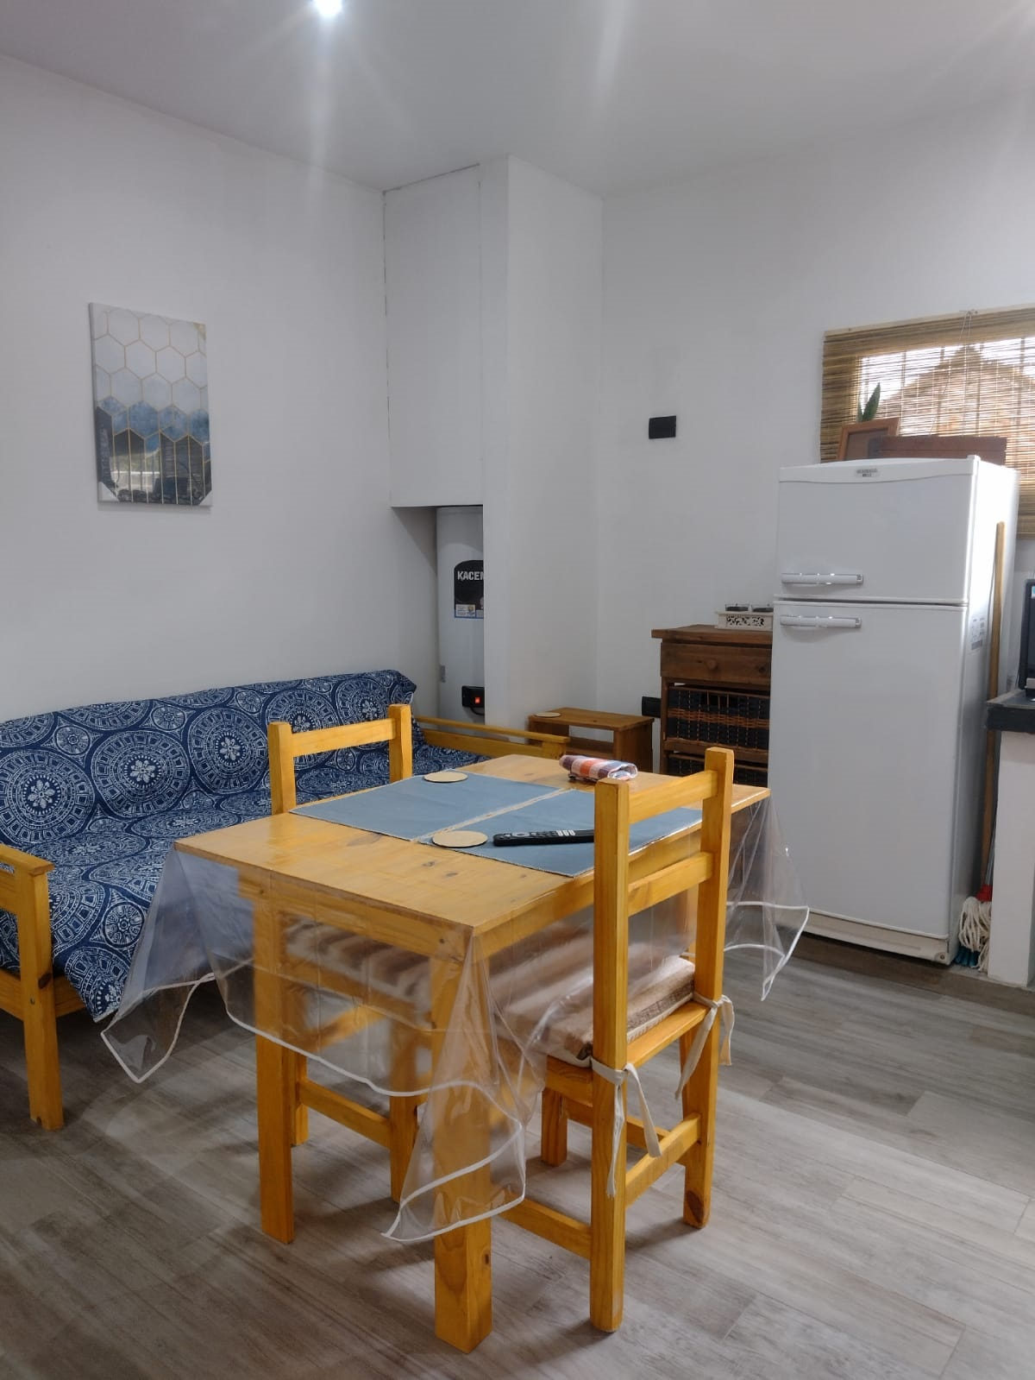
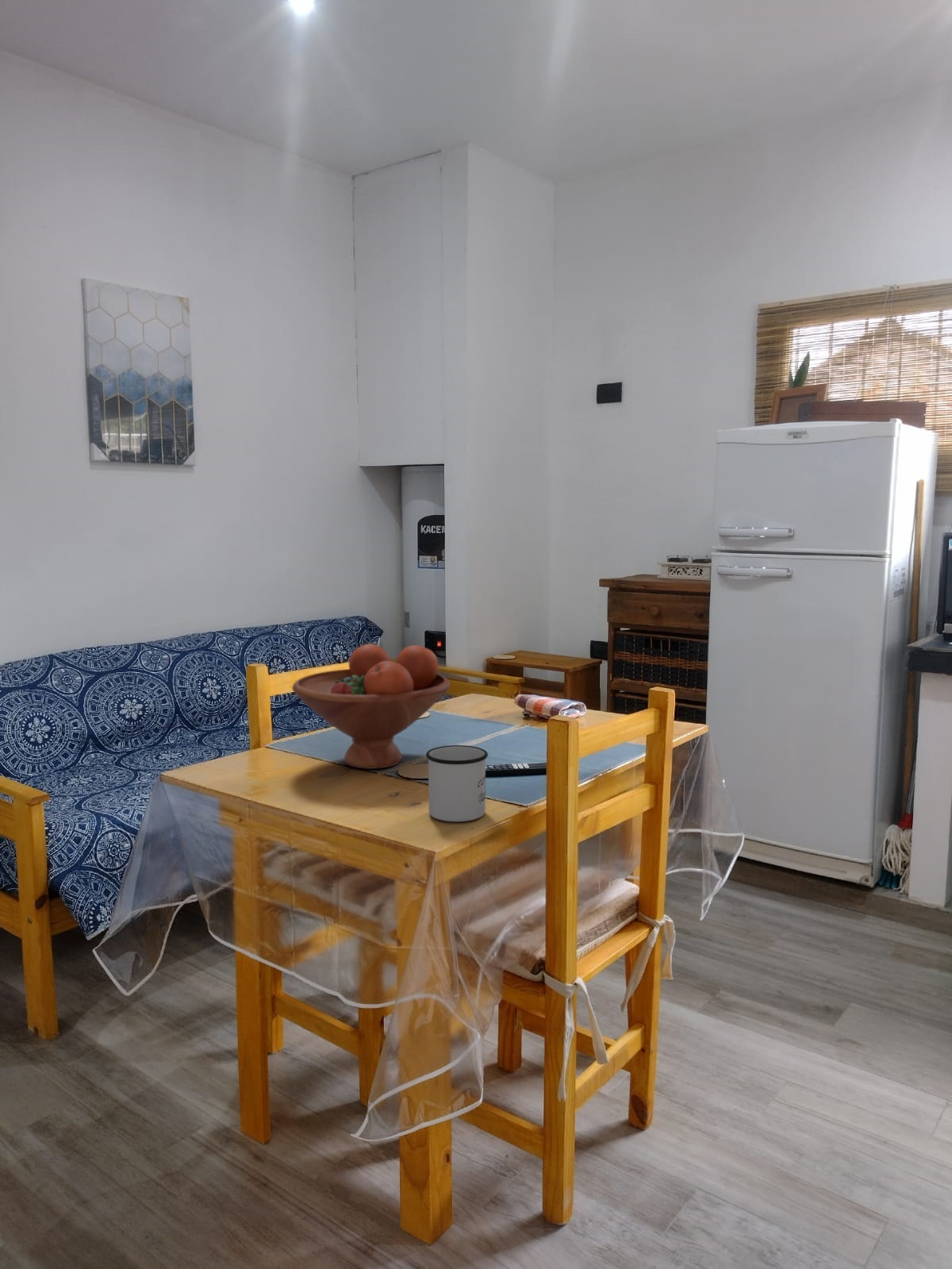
+ fruit bowl (372, 706)
+ mug (455, 780)
